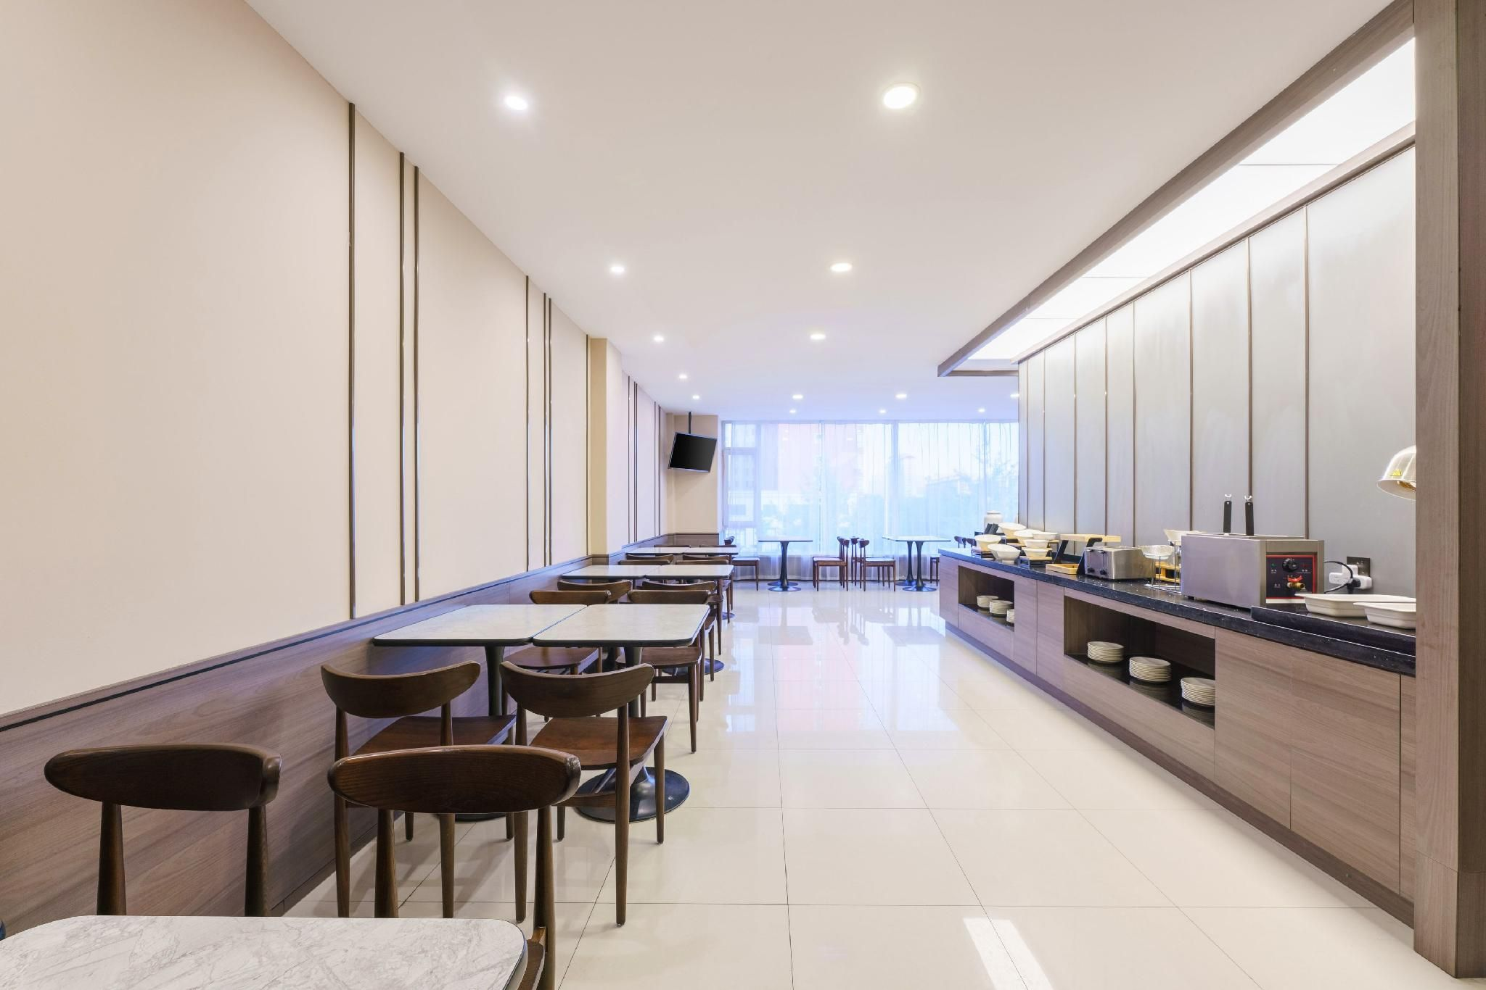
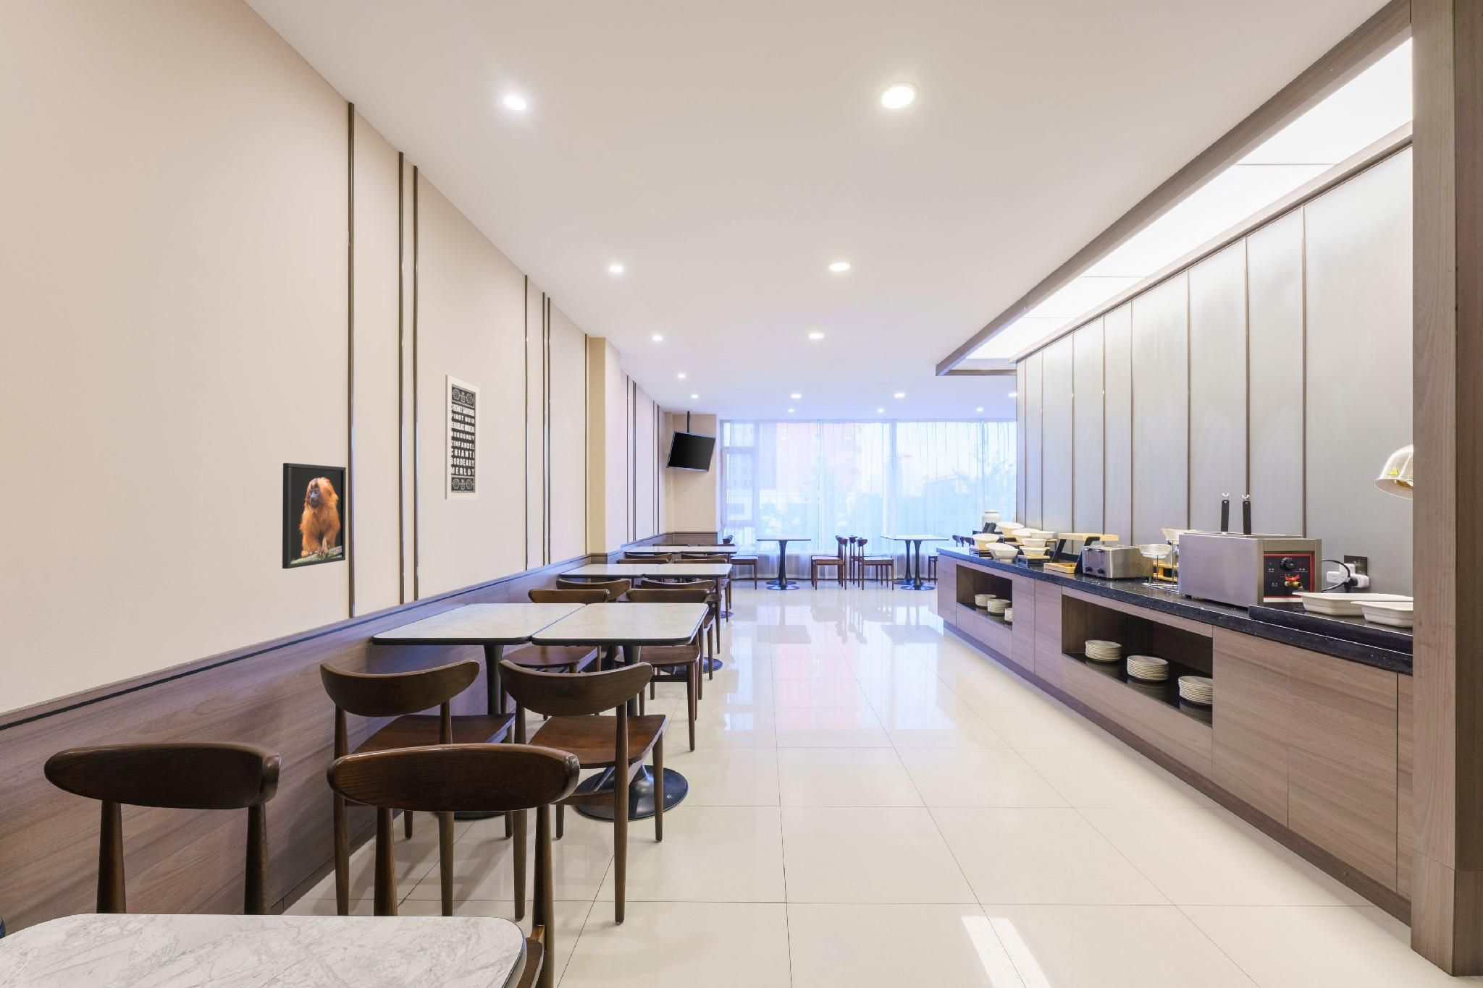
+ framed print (316, 514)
+ wall art (462, 440)
